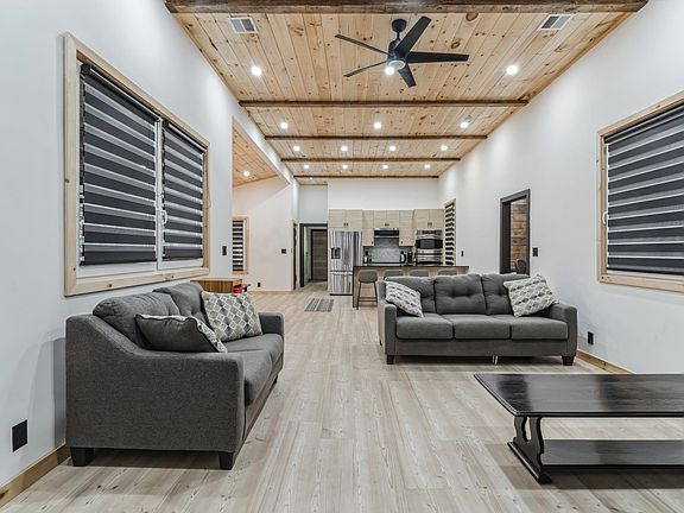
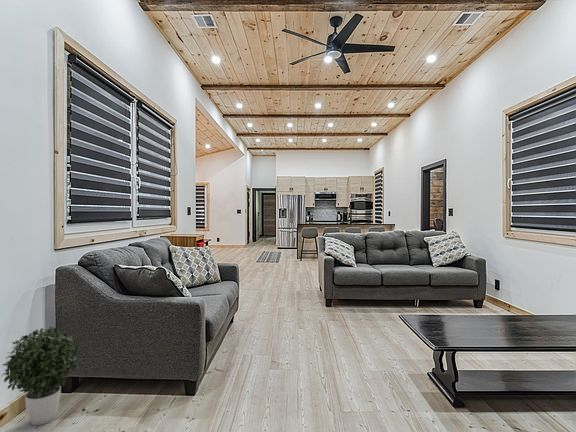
+ potted plant (44, 373)
